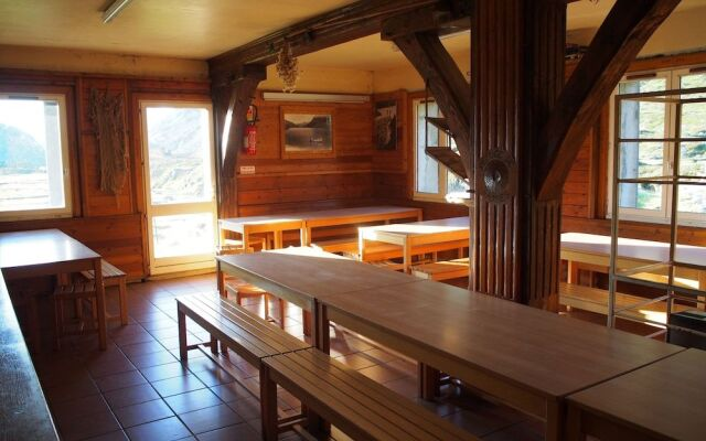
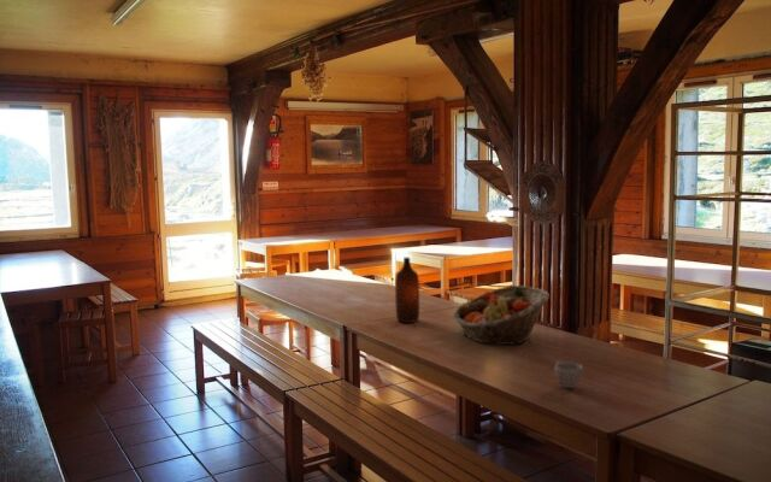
+ cup (565, 375)
+ bottle (407, 289)
+ fruit basket (500, 312)
